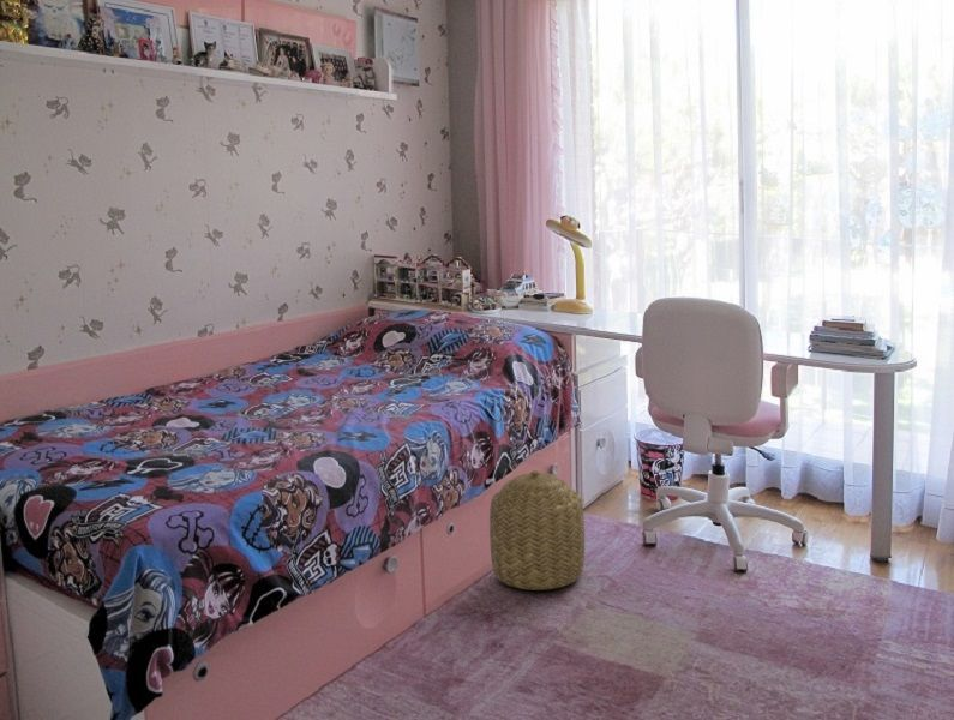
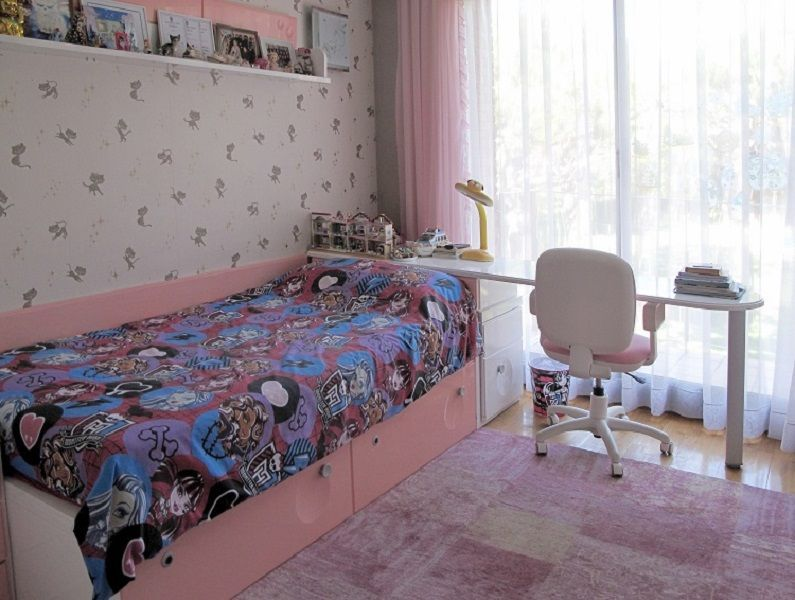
- basket (536, 524)
